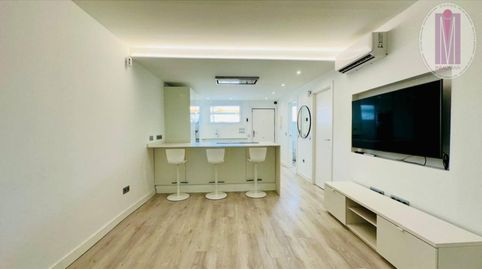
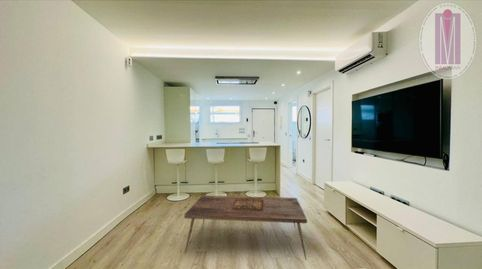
+ coffee table (246, 219)
